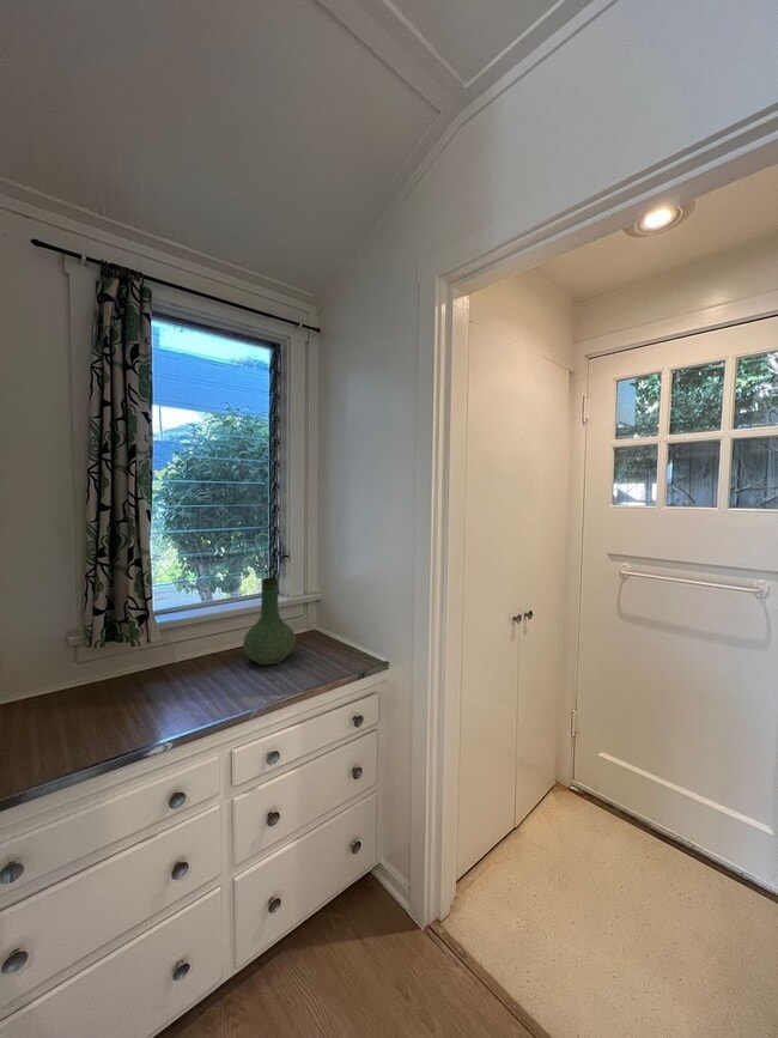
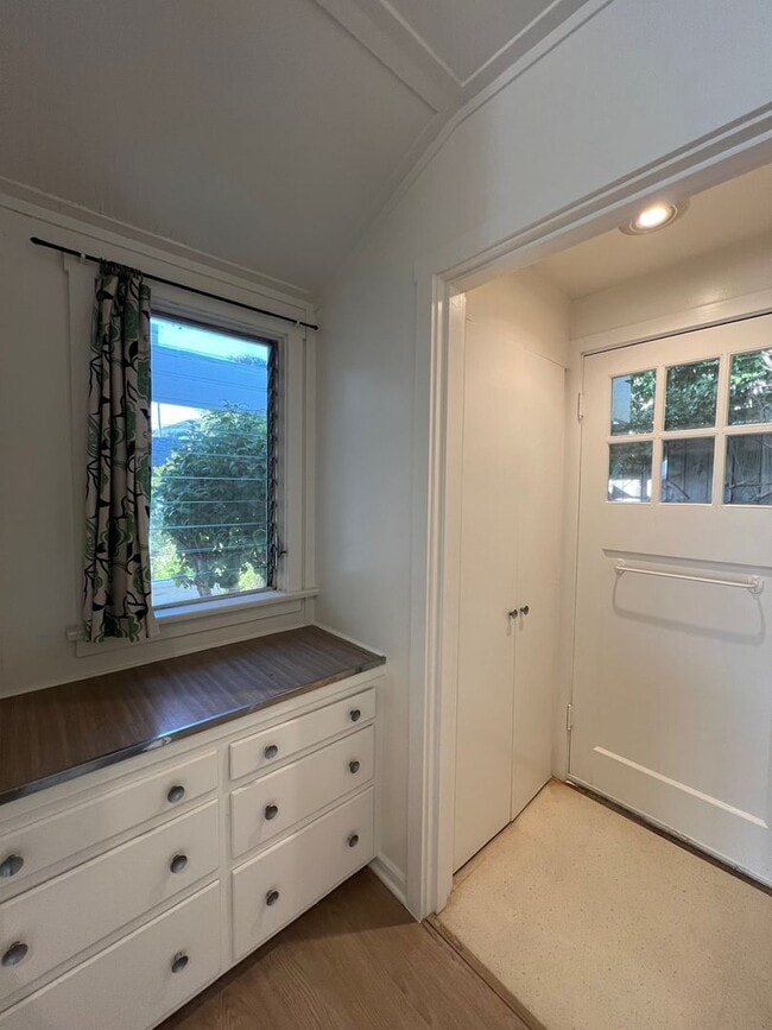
- vase (269, 619)
